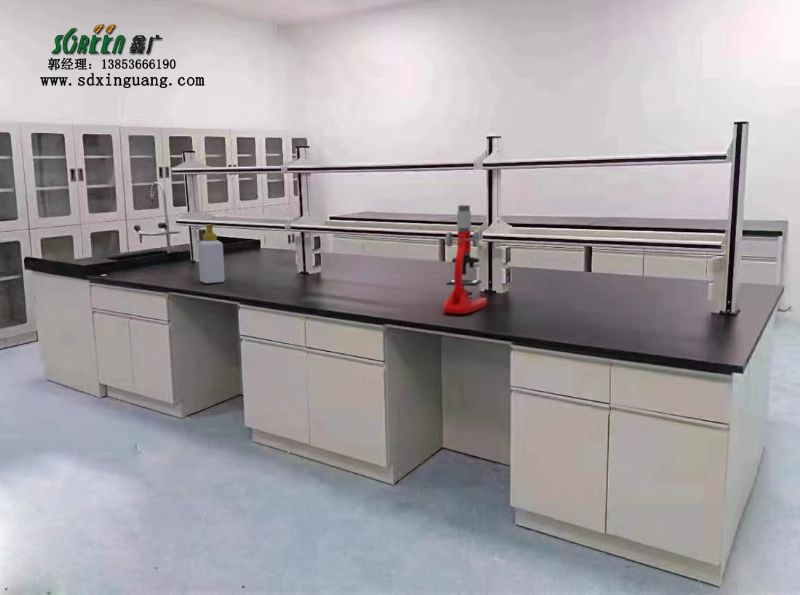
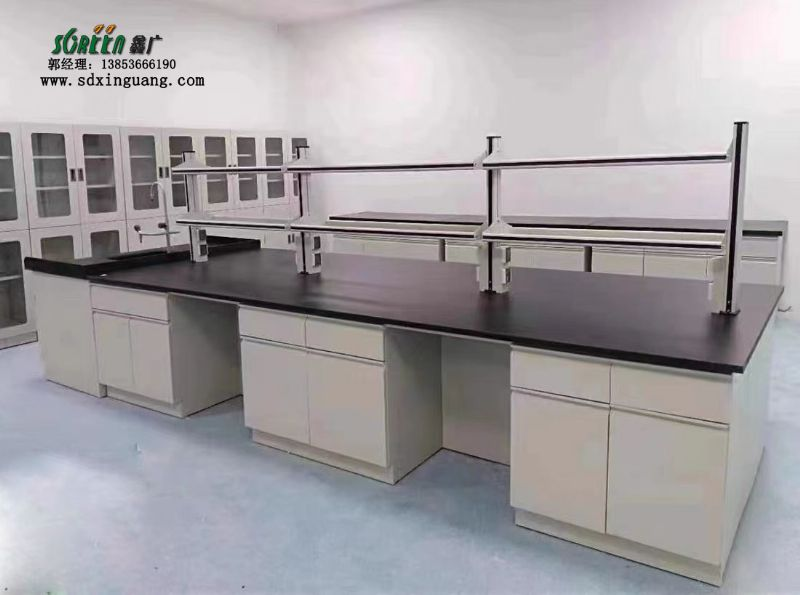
- microscope (463, 256)
- soap bottle (210, 253)
